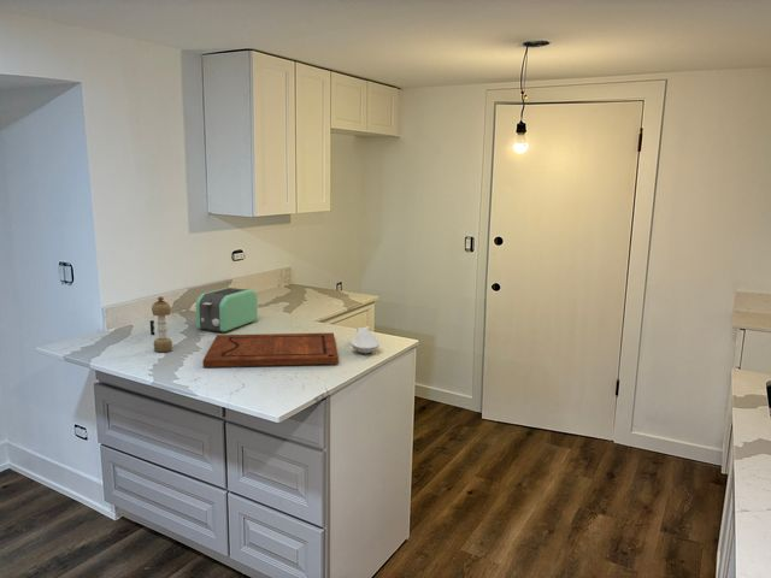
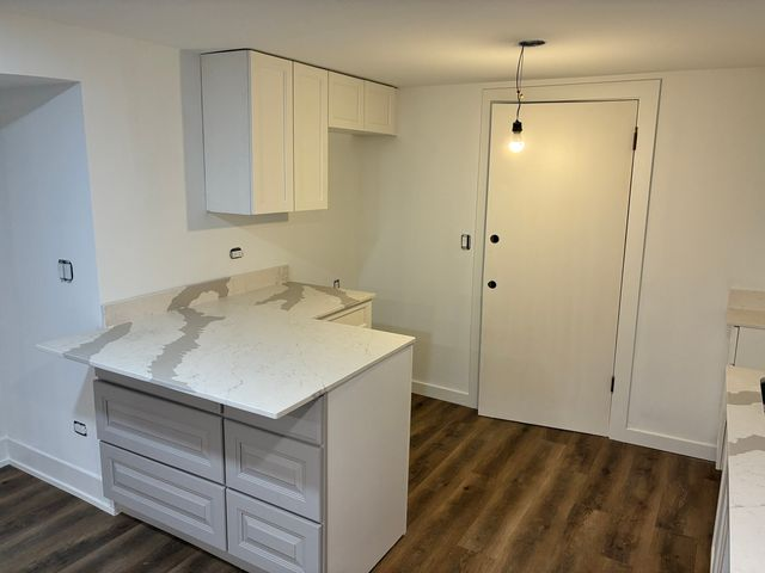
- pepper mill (160, 323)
- spoon rest (363, 338)
- toaster (228, 308)
- cutting board (273, 348)
